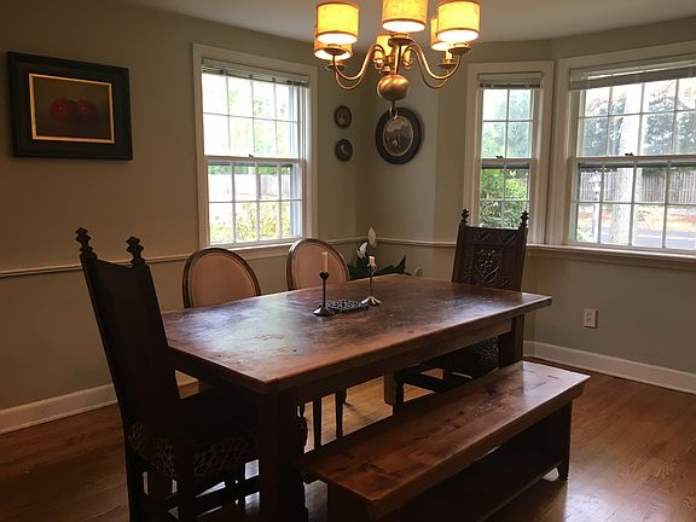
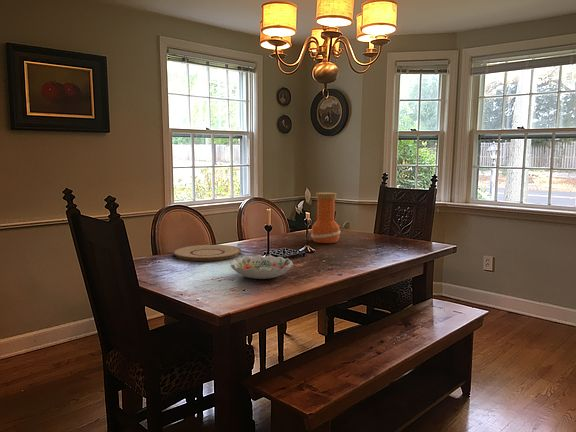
+ plate (207, 252)
+ decorative bowl (261, 268)
+ vase (325, 217)
